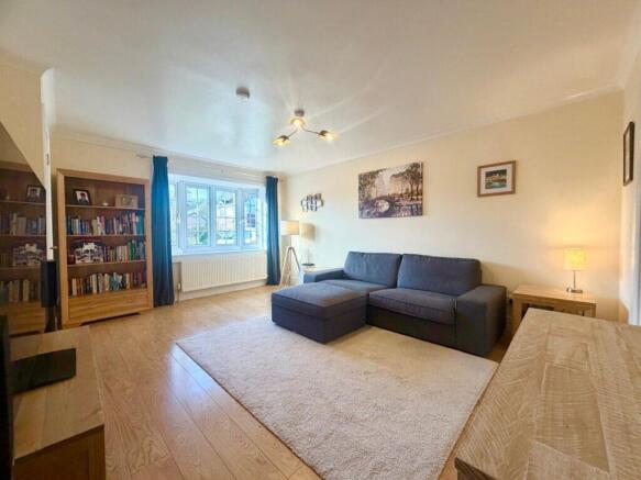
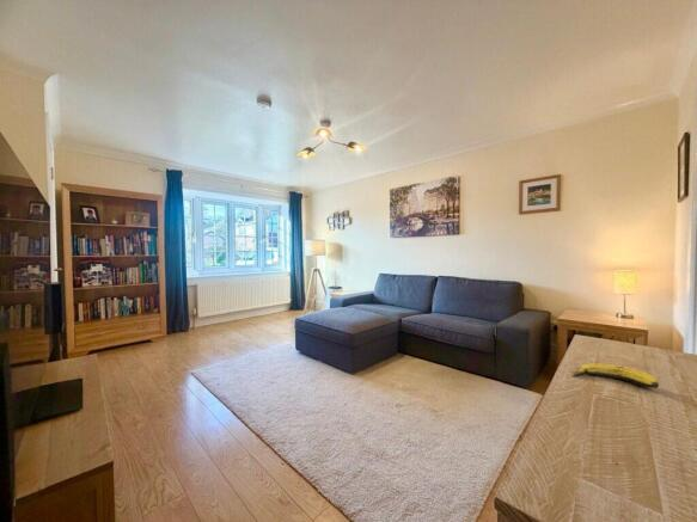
+ banana (610, 373)
